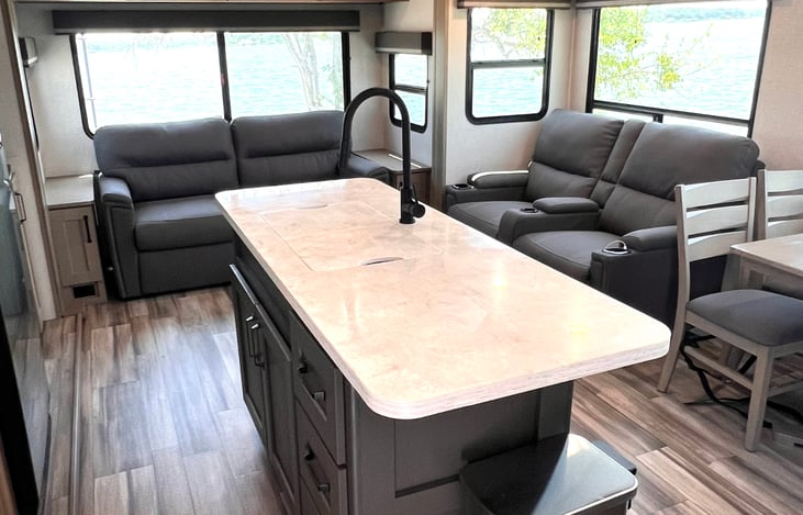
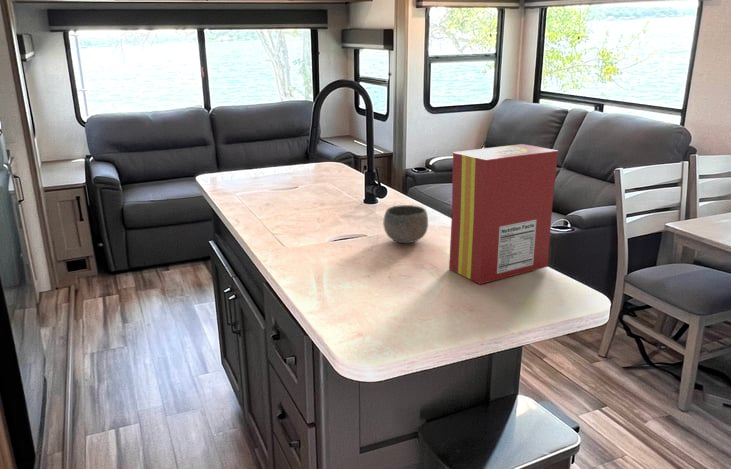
+ bowl (405, 225)
+ cereal box (502, 211)
